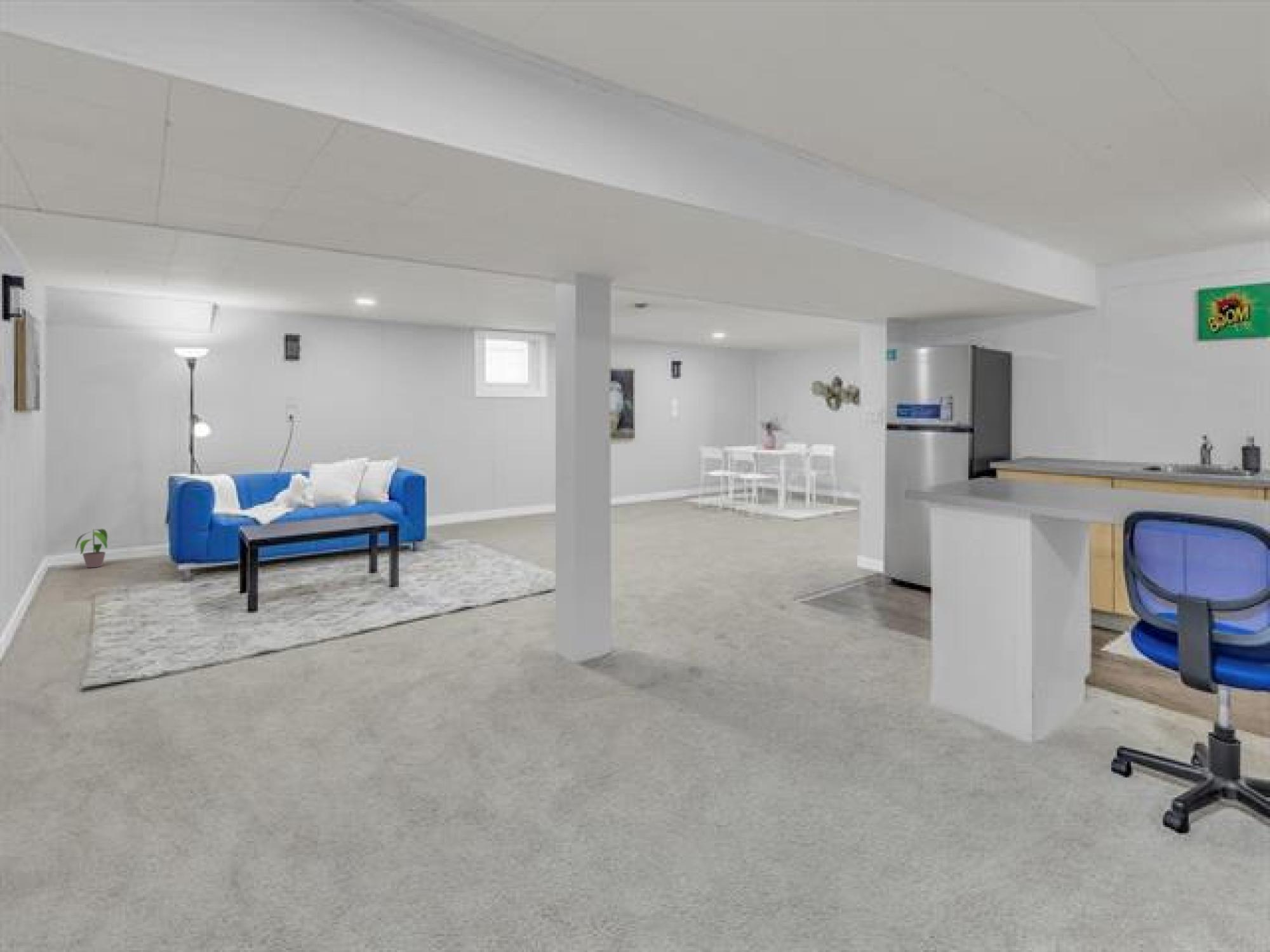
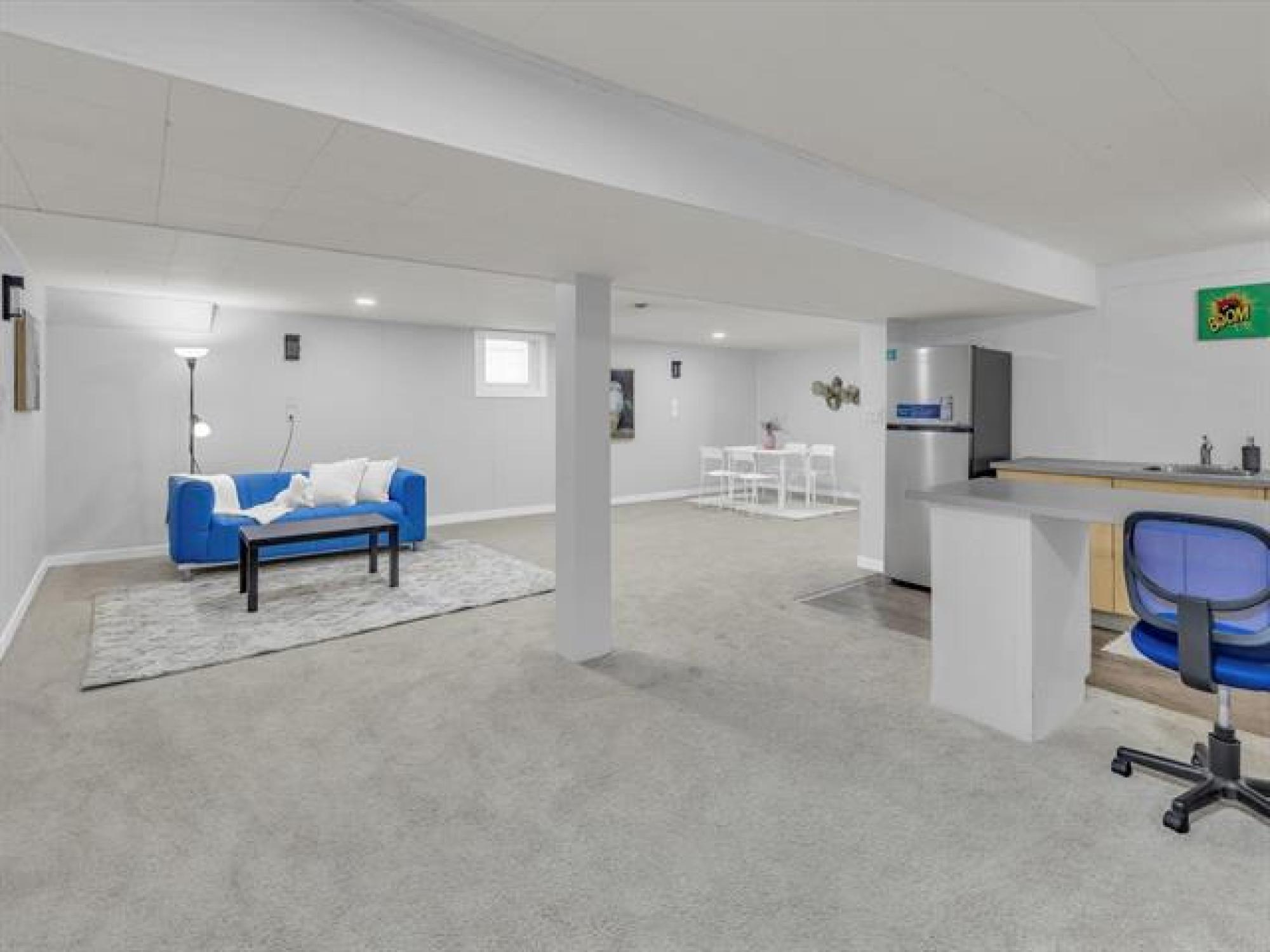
- potted plant (93, 548)
